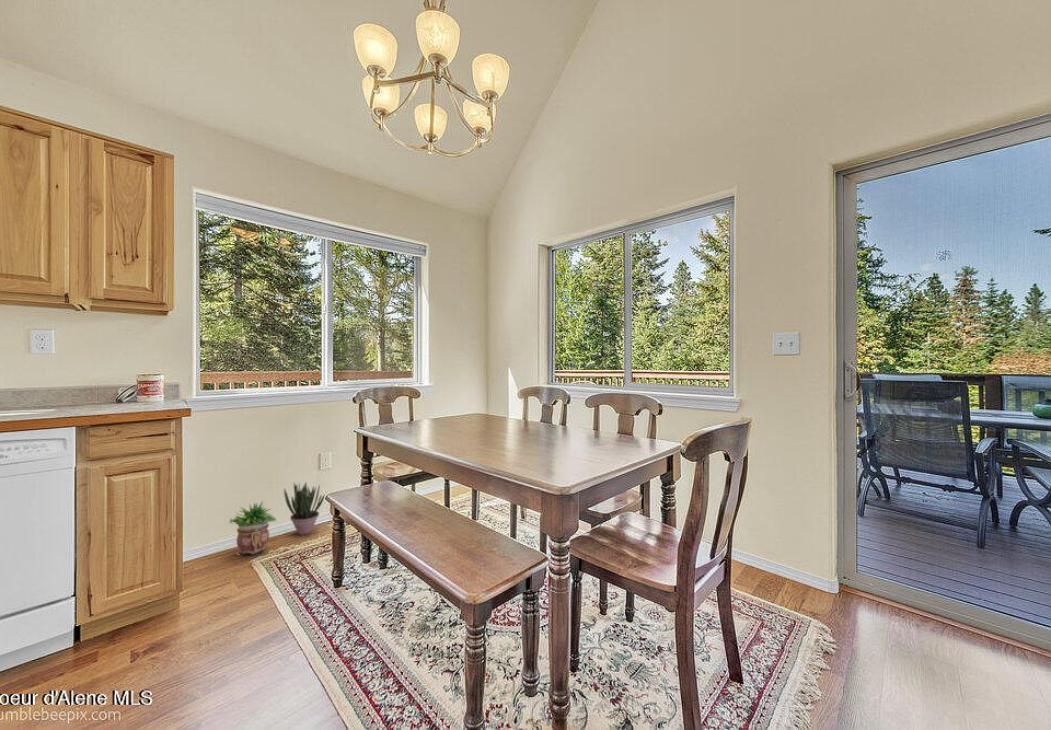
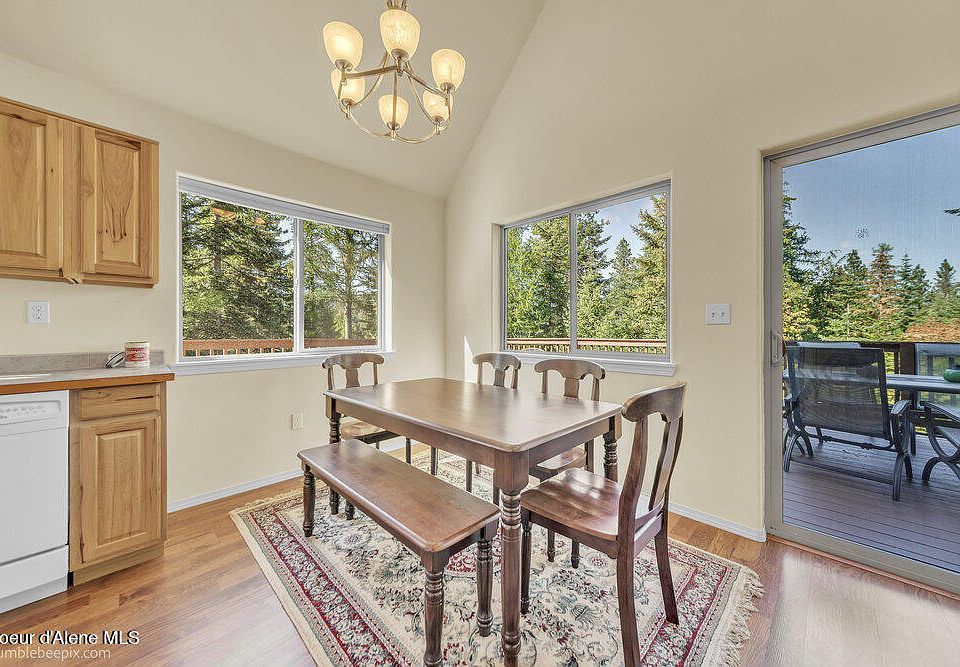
- potted plant (304, 507)
- potted plant (252, 526)
